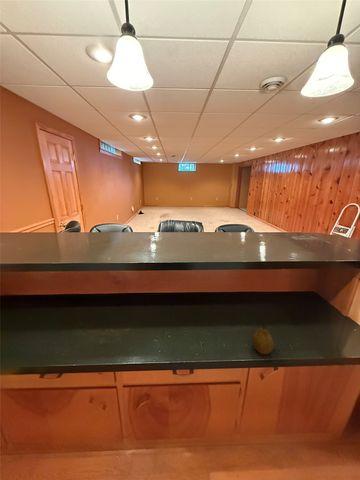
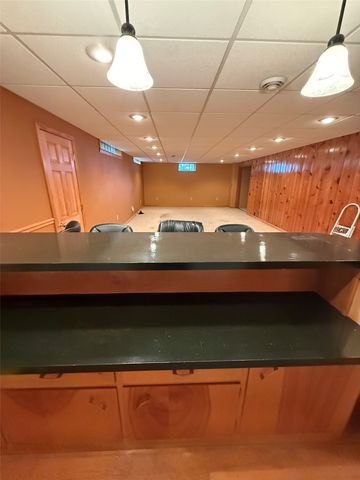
- fruit (263, 338)
